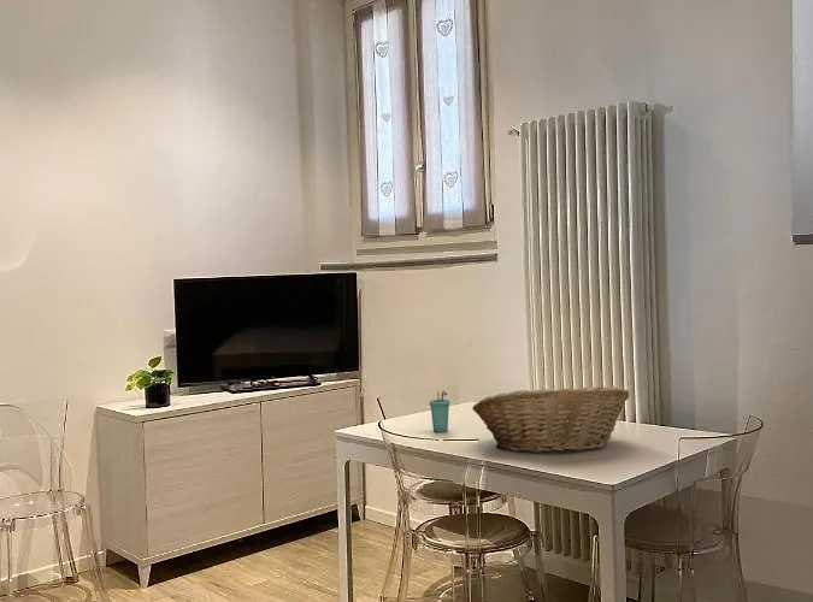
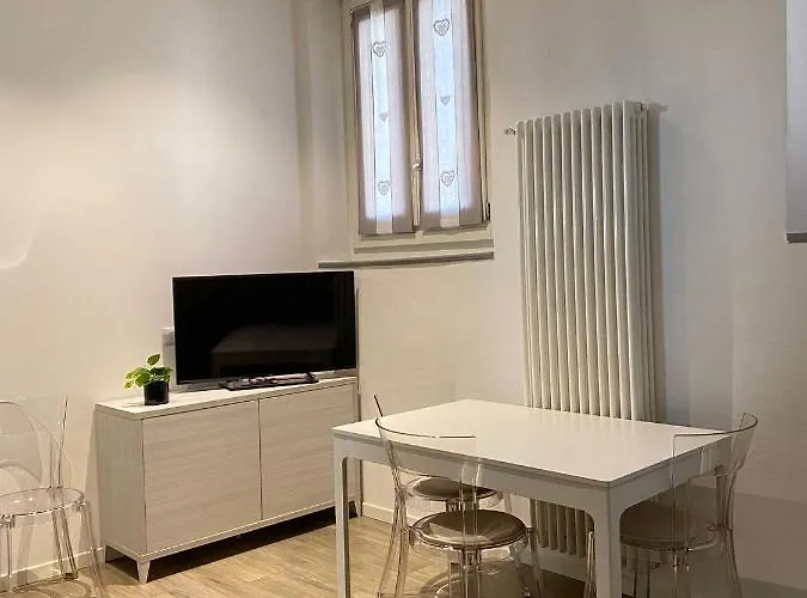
- cup (440, 409)
- fruit basket (550, 413)
